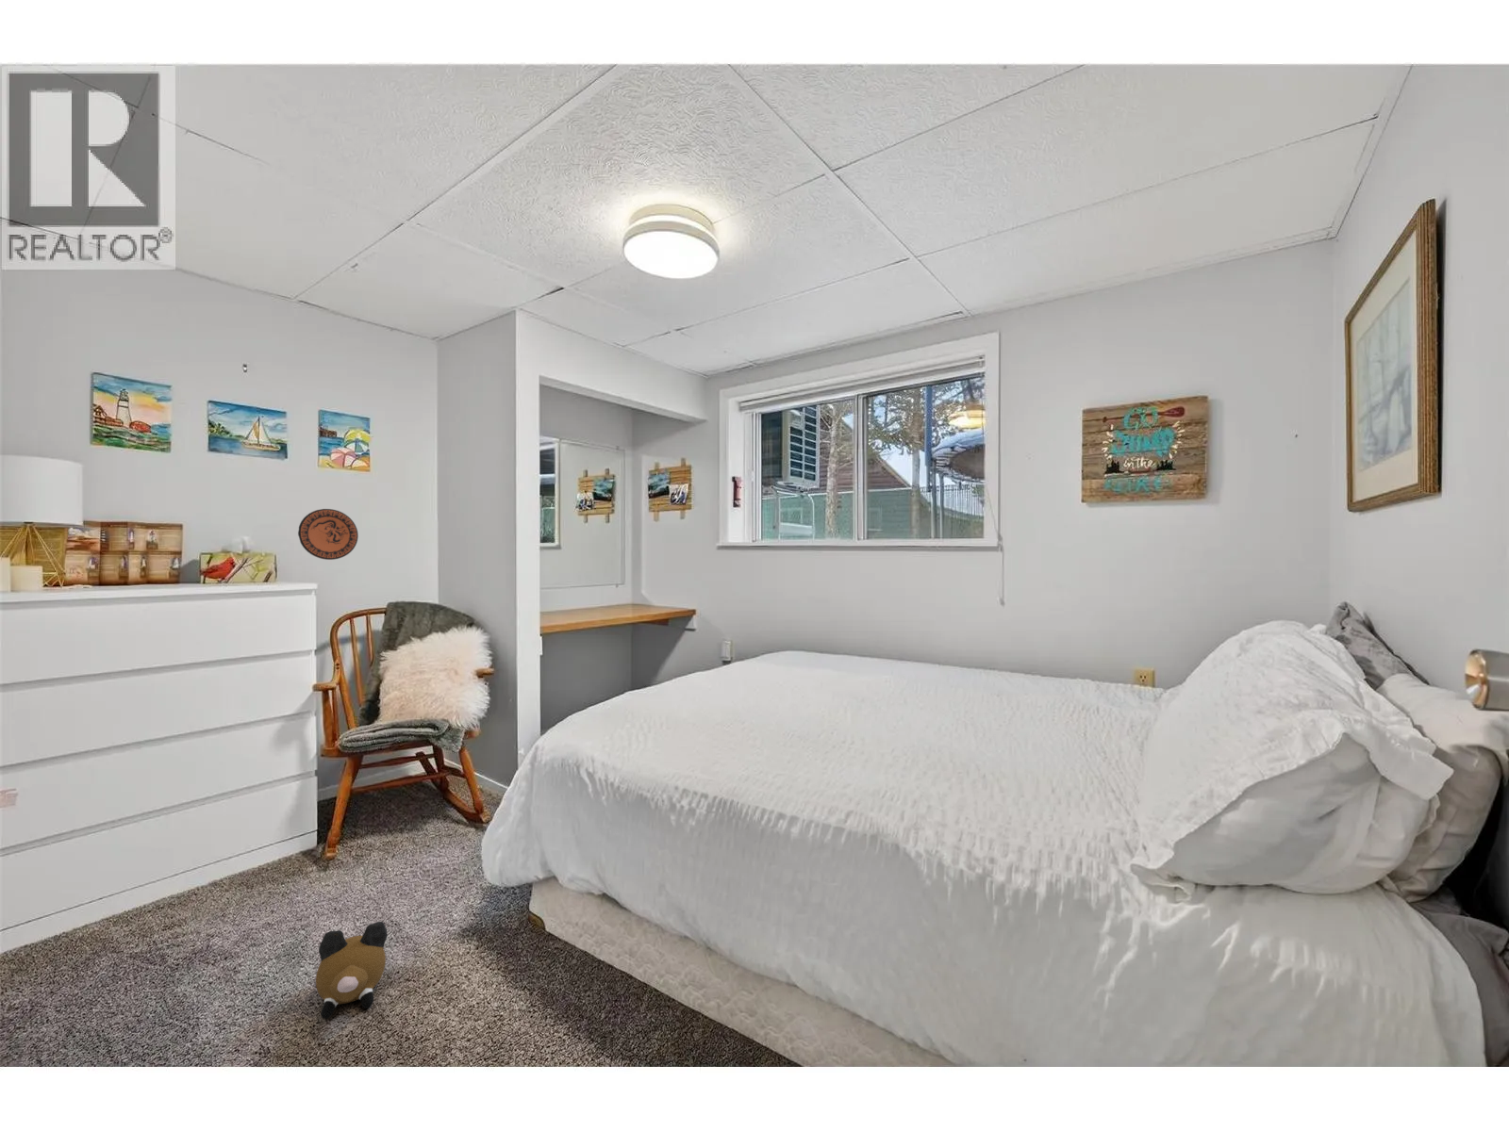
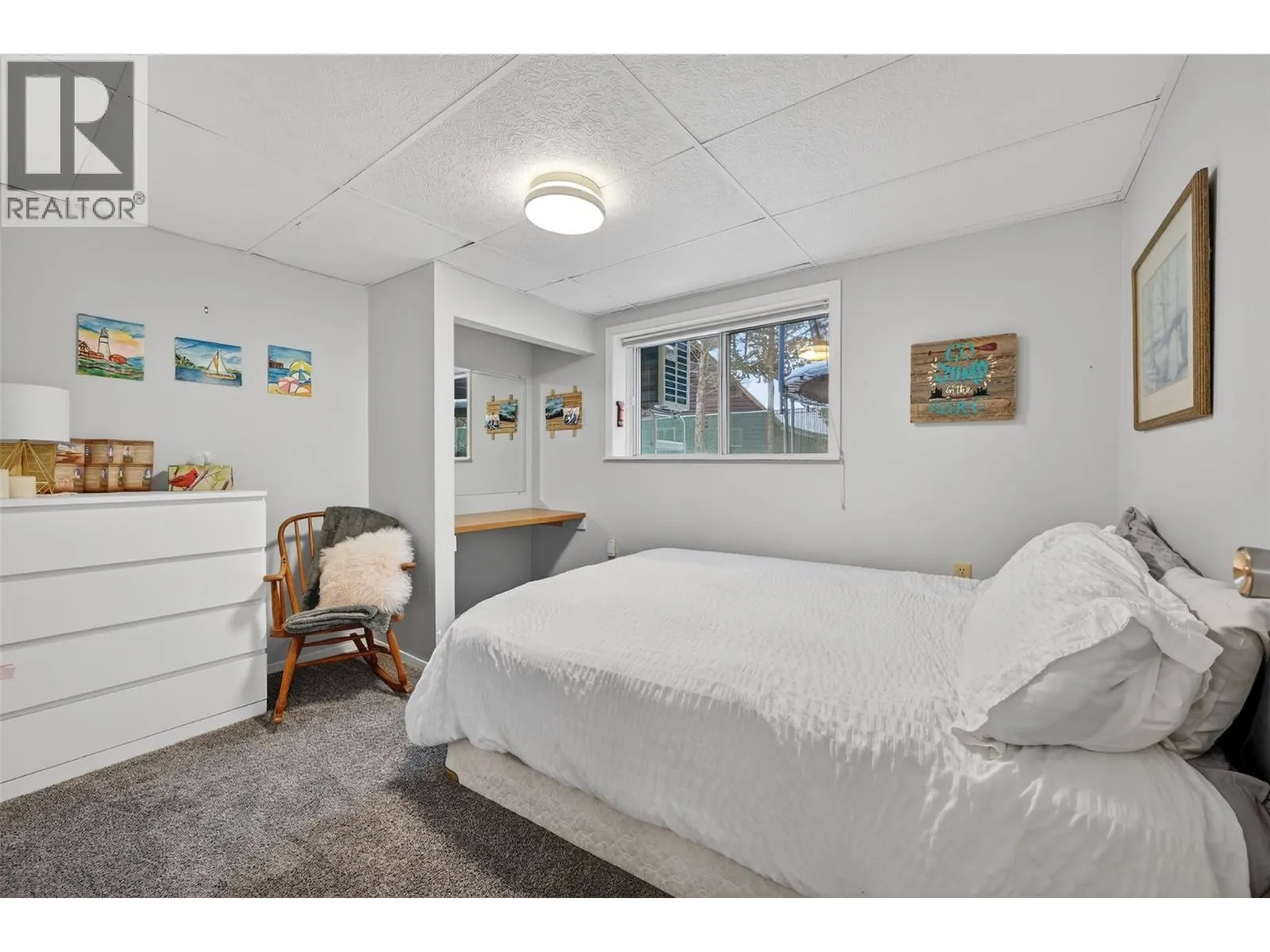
- plush toy (351, 965)
- decorative plate (328, 533)
